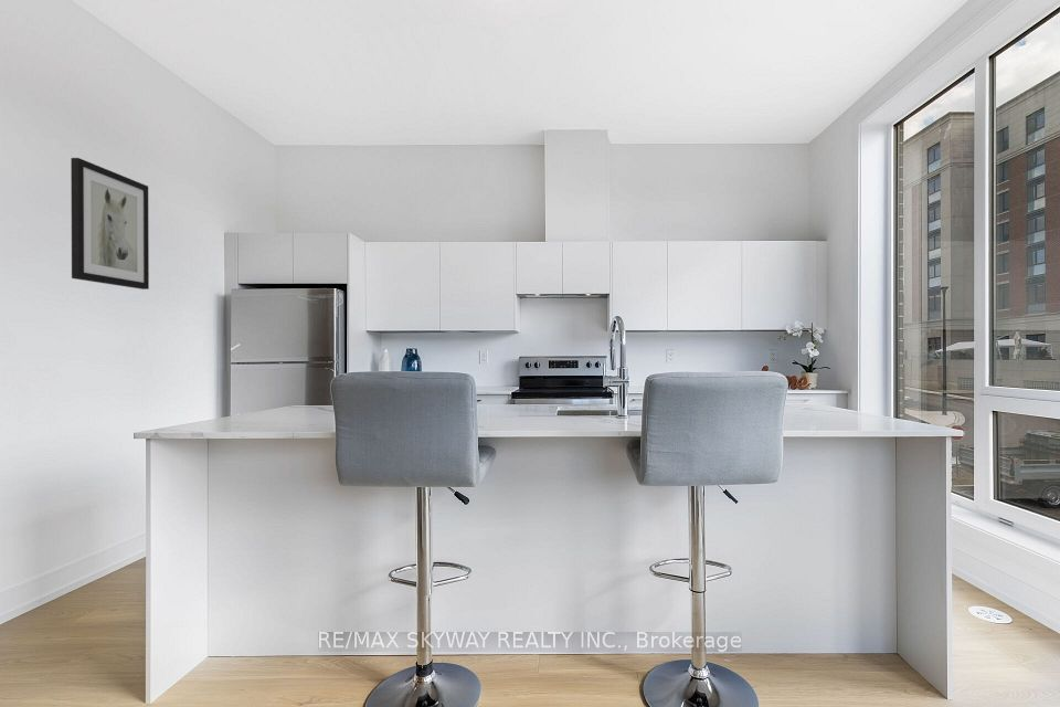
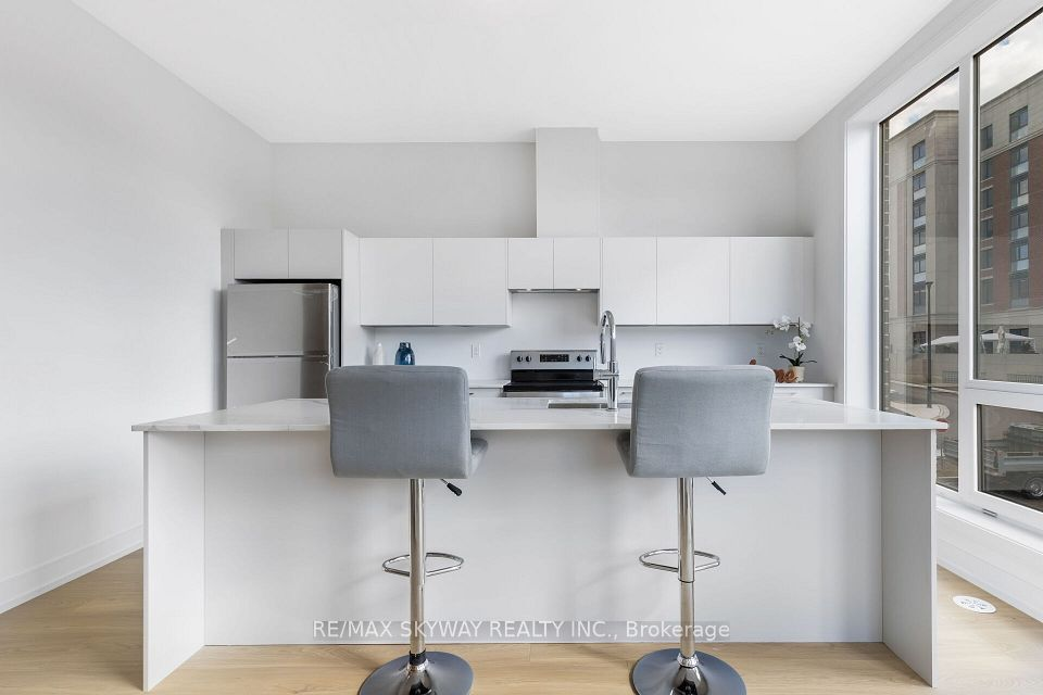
- wall art (113, 229)
